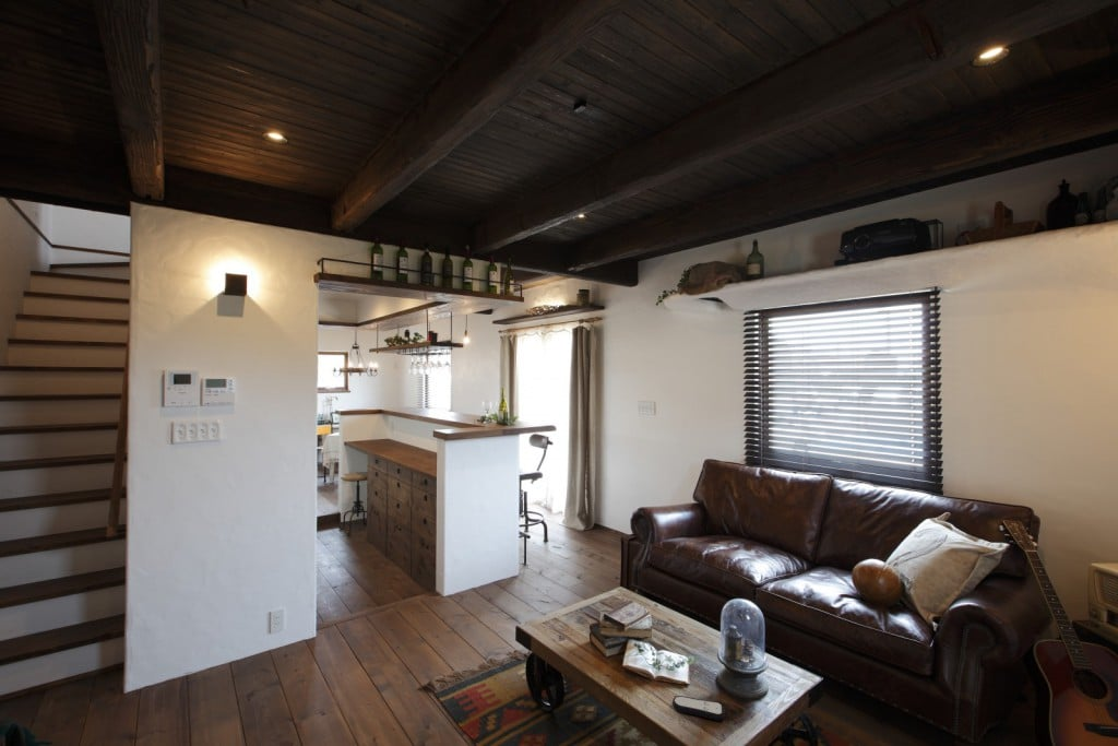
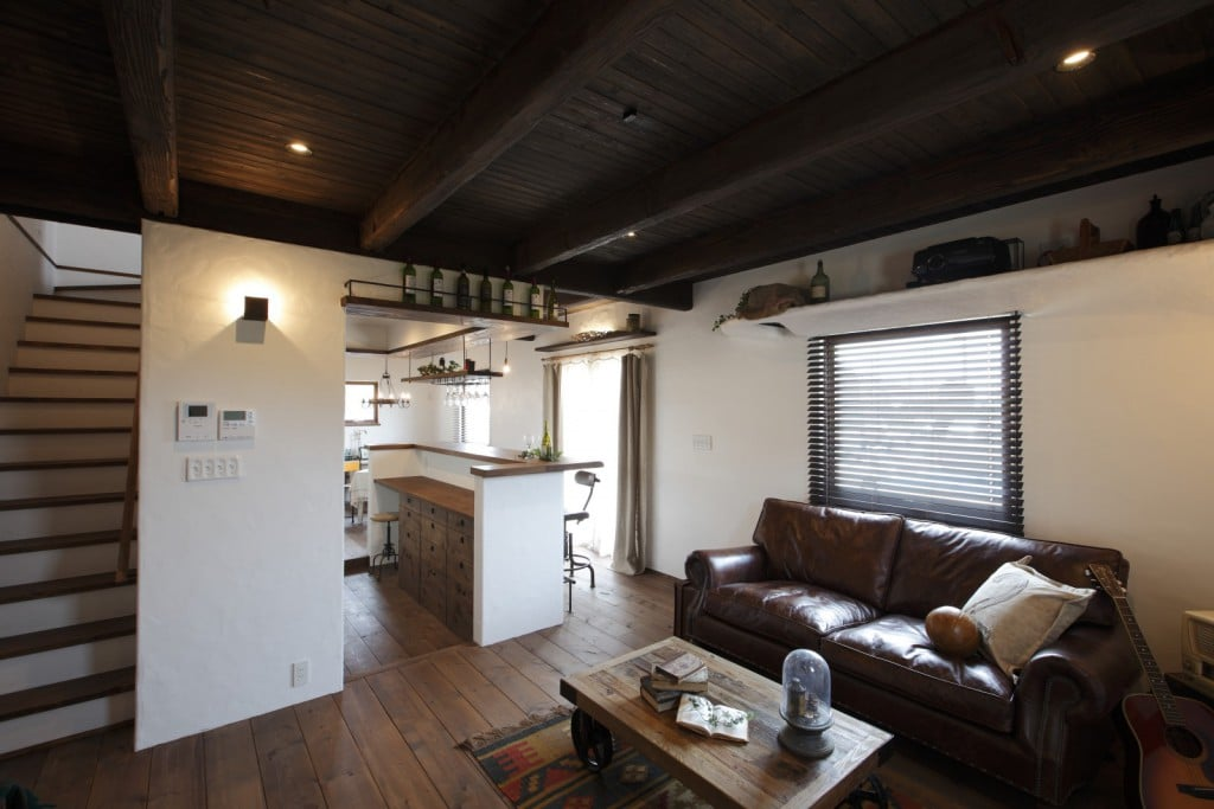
- remote control (698, 707)
